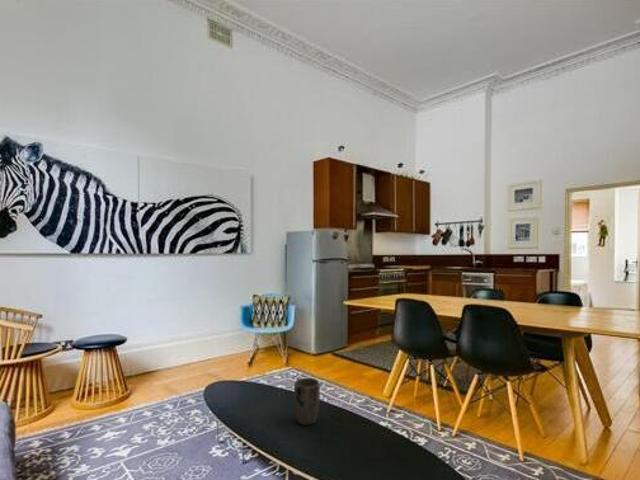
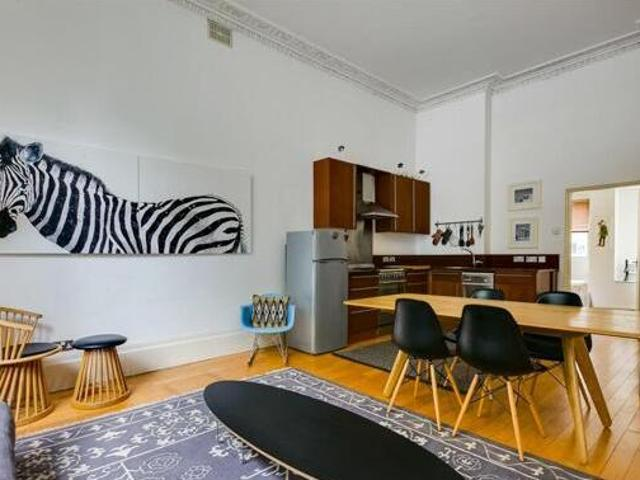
- plant pot (306, 401)
